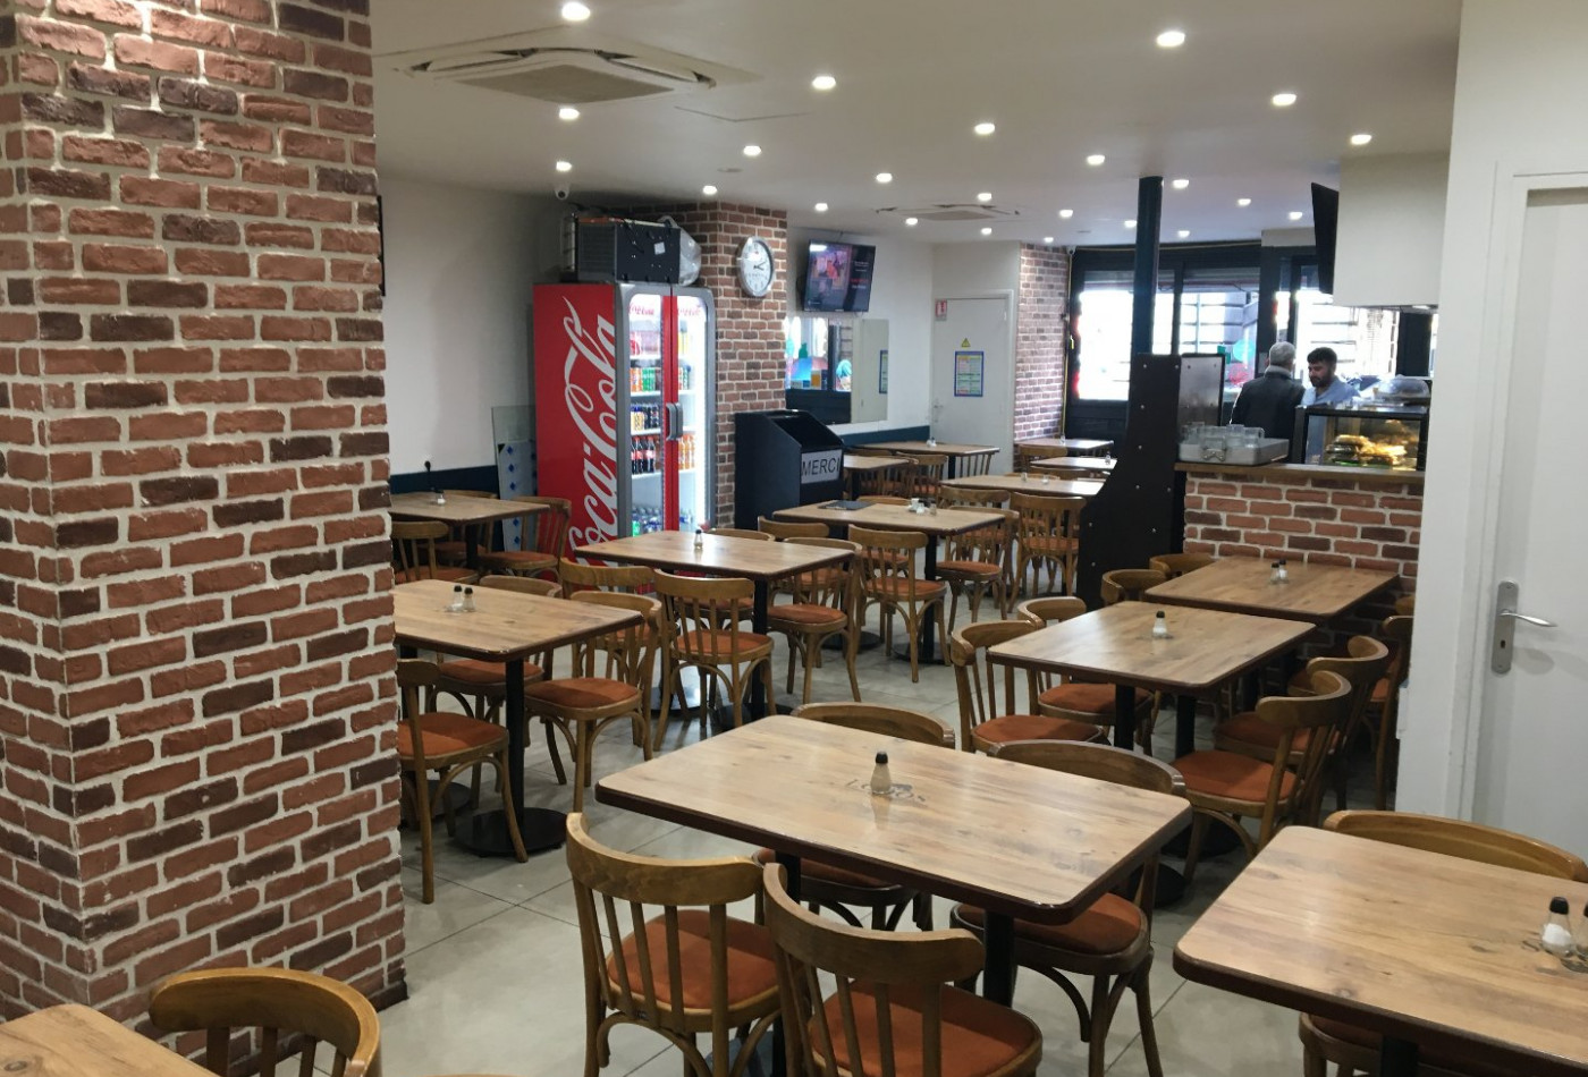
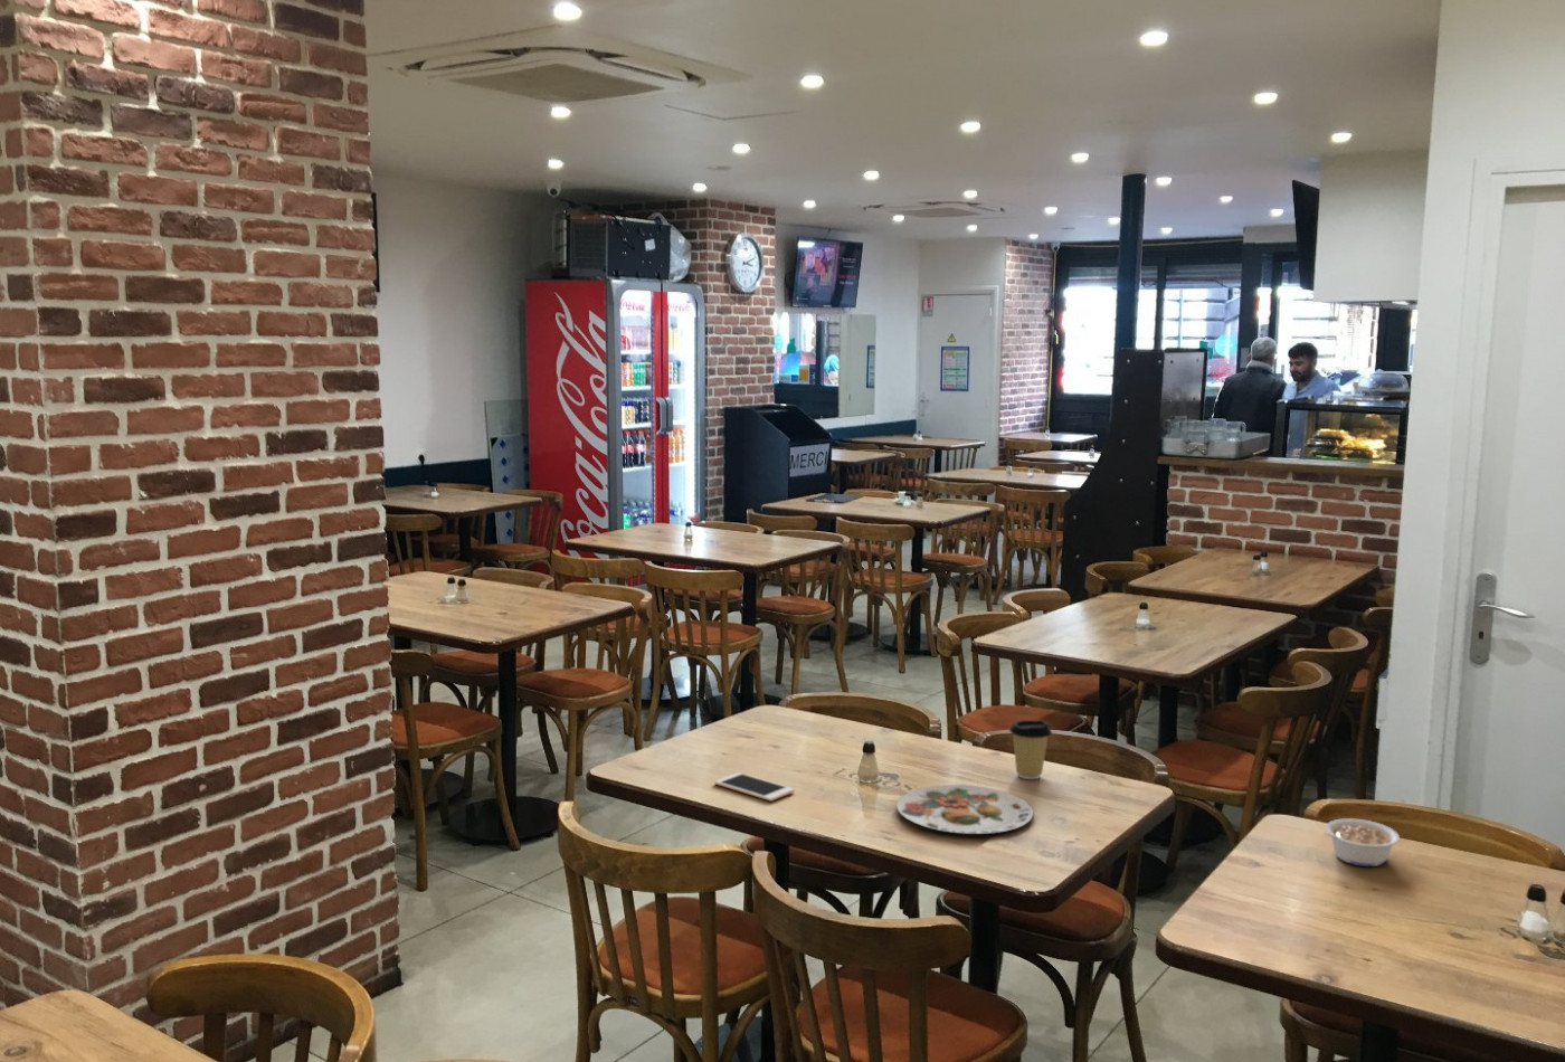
+ legume (1360, 842)
+ plate (963, 810)
+ cell phone (753, 786)
+ coffee cup (1030, 749)
